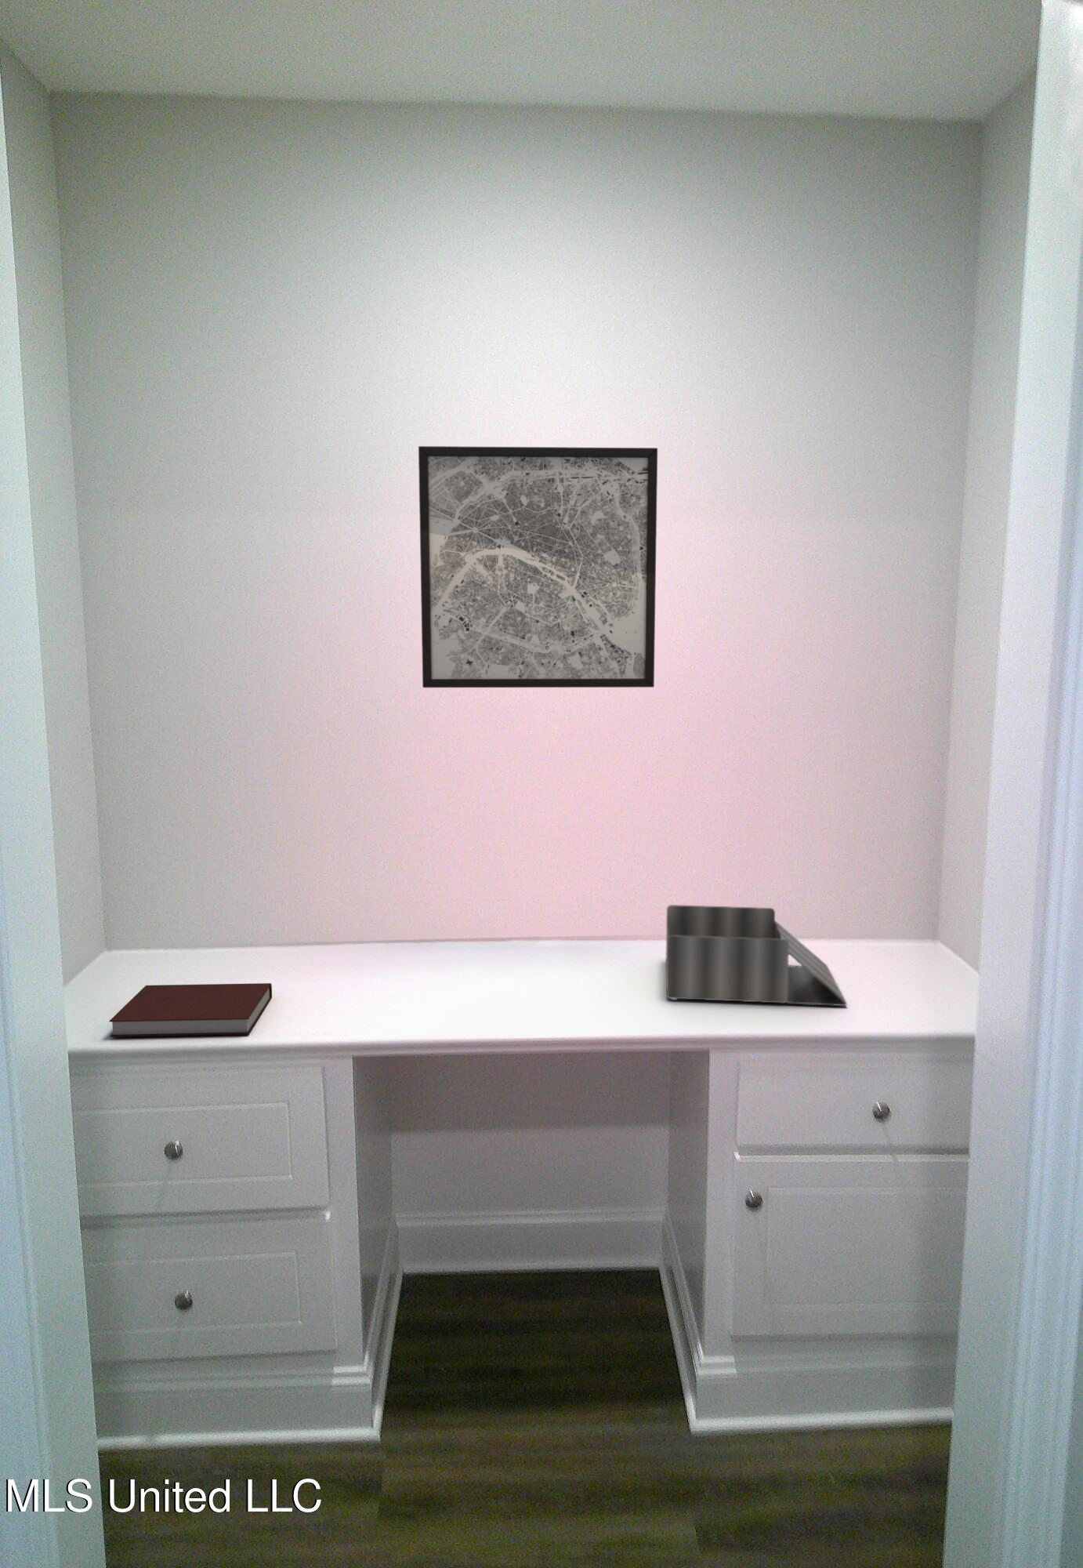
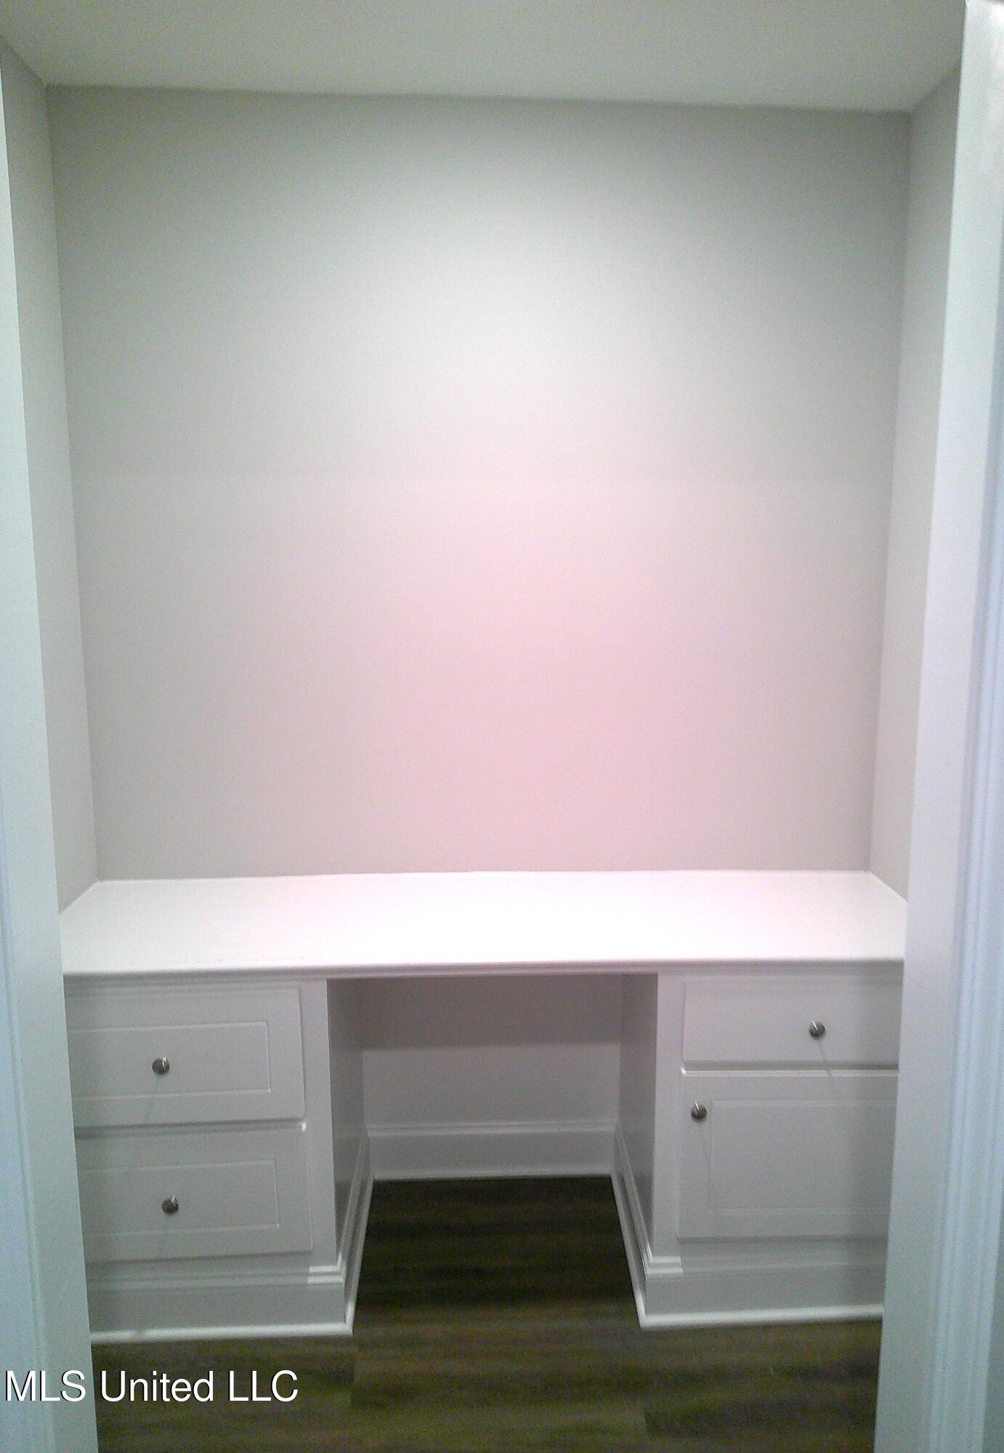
- notebook (194, 1008)
- desk organizer (751, 952)
- wall art (539, 570)
